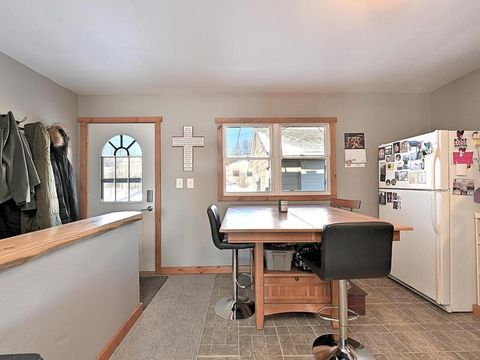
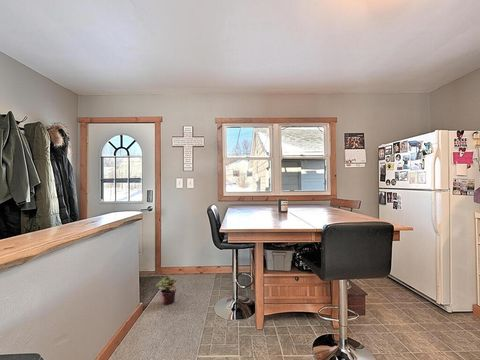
+ potted plant (166, 289)
